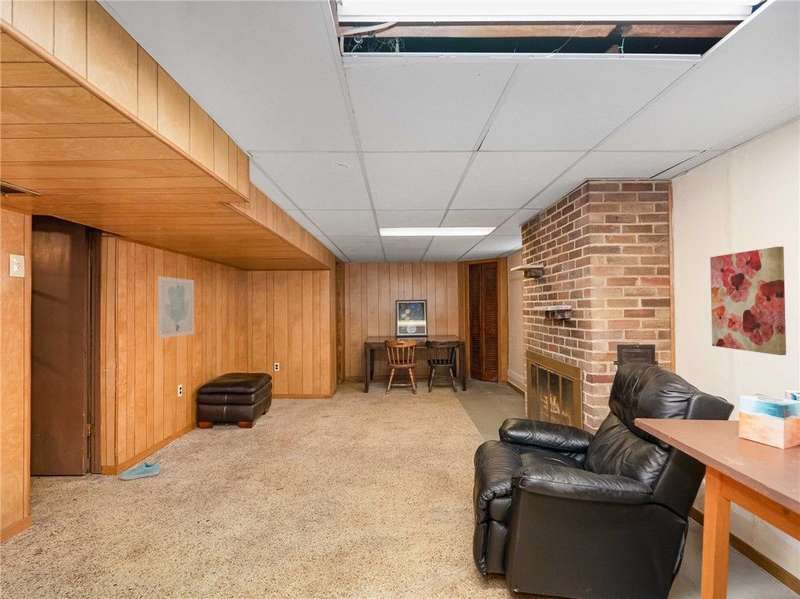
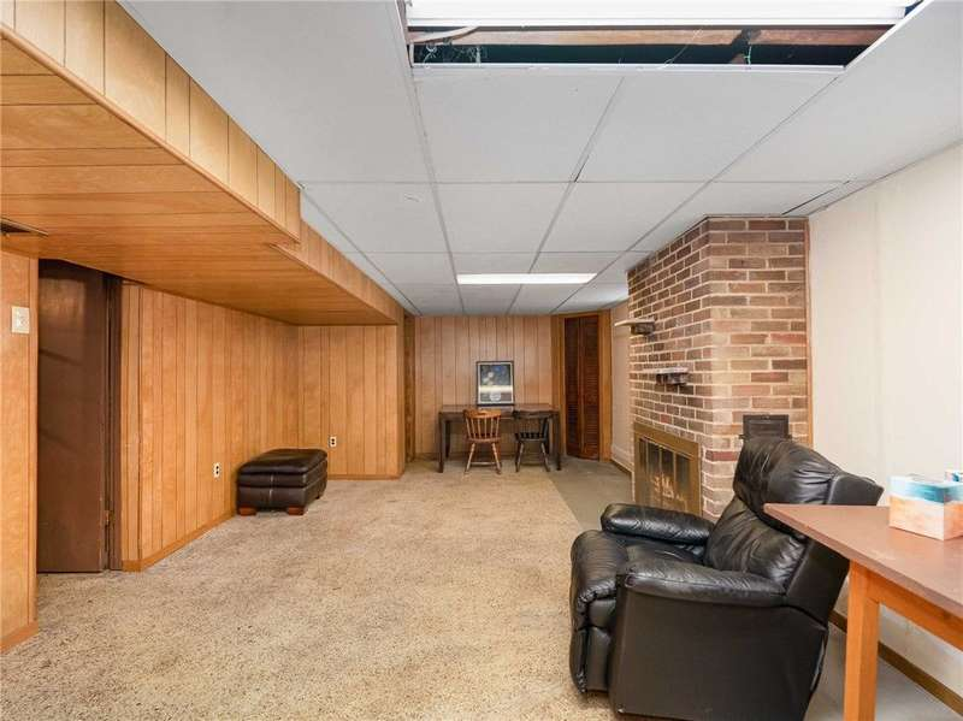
- sneaker (140, 469)
- wall art (177, 307)
- wall art (744, 301)
